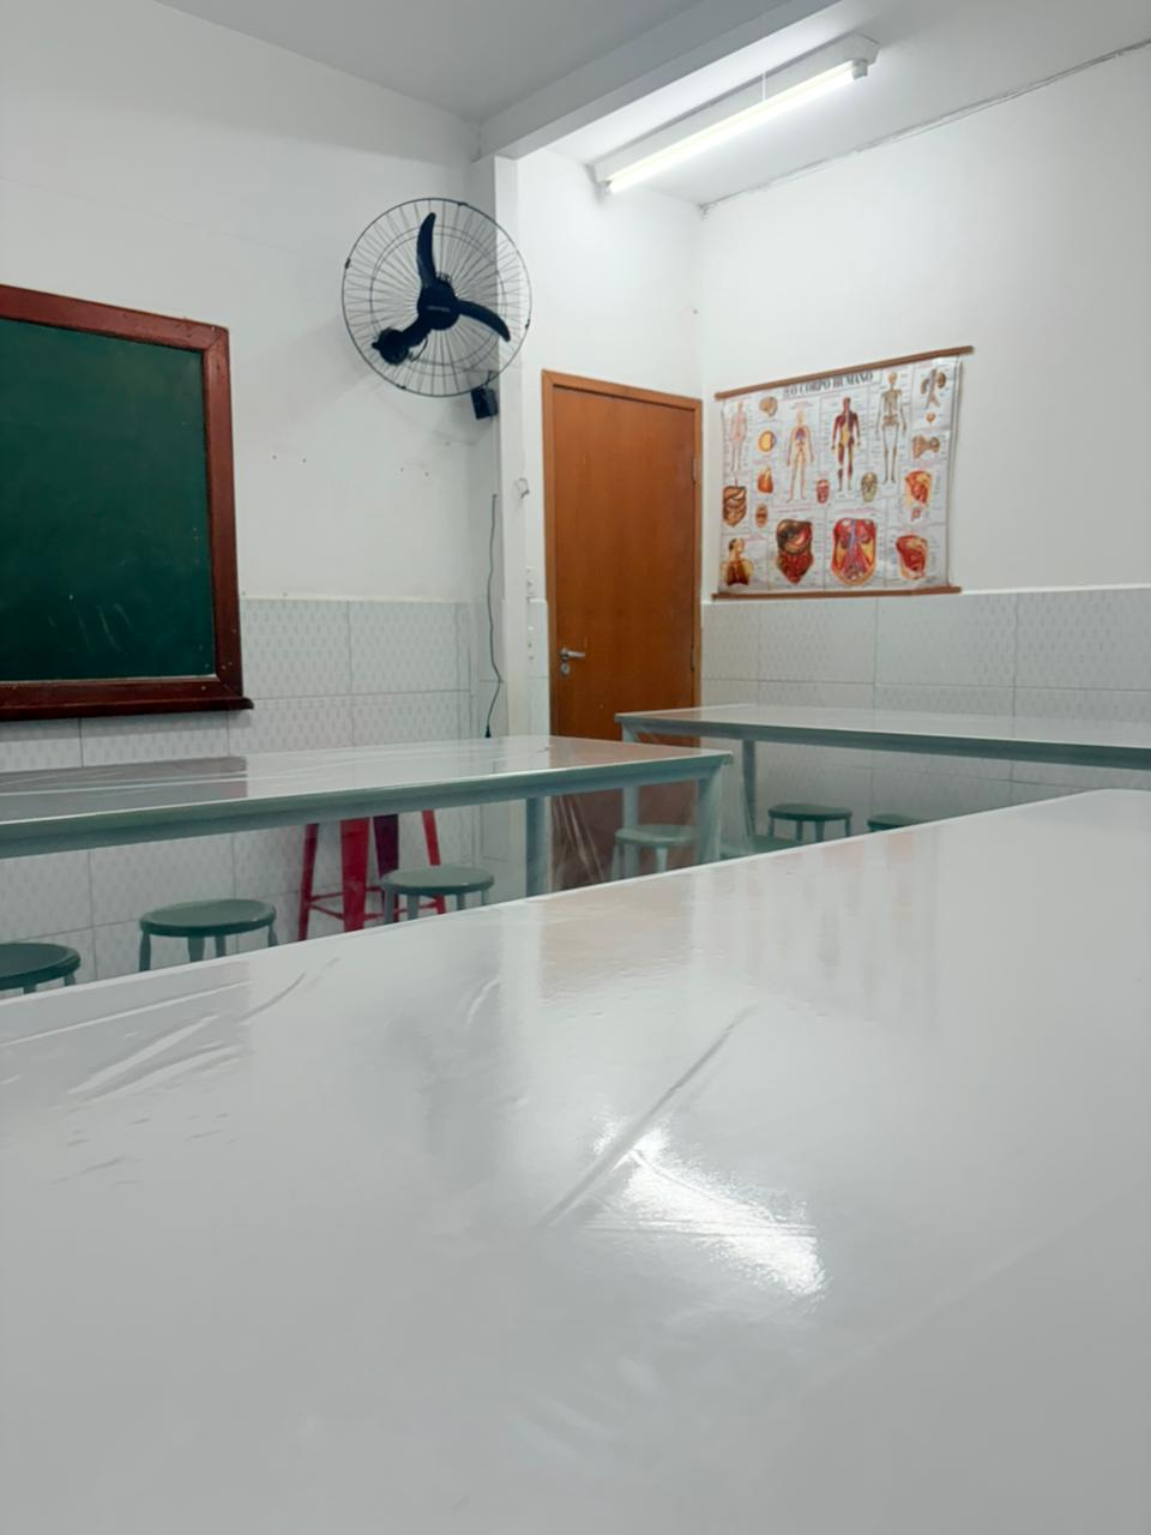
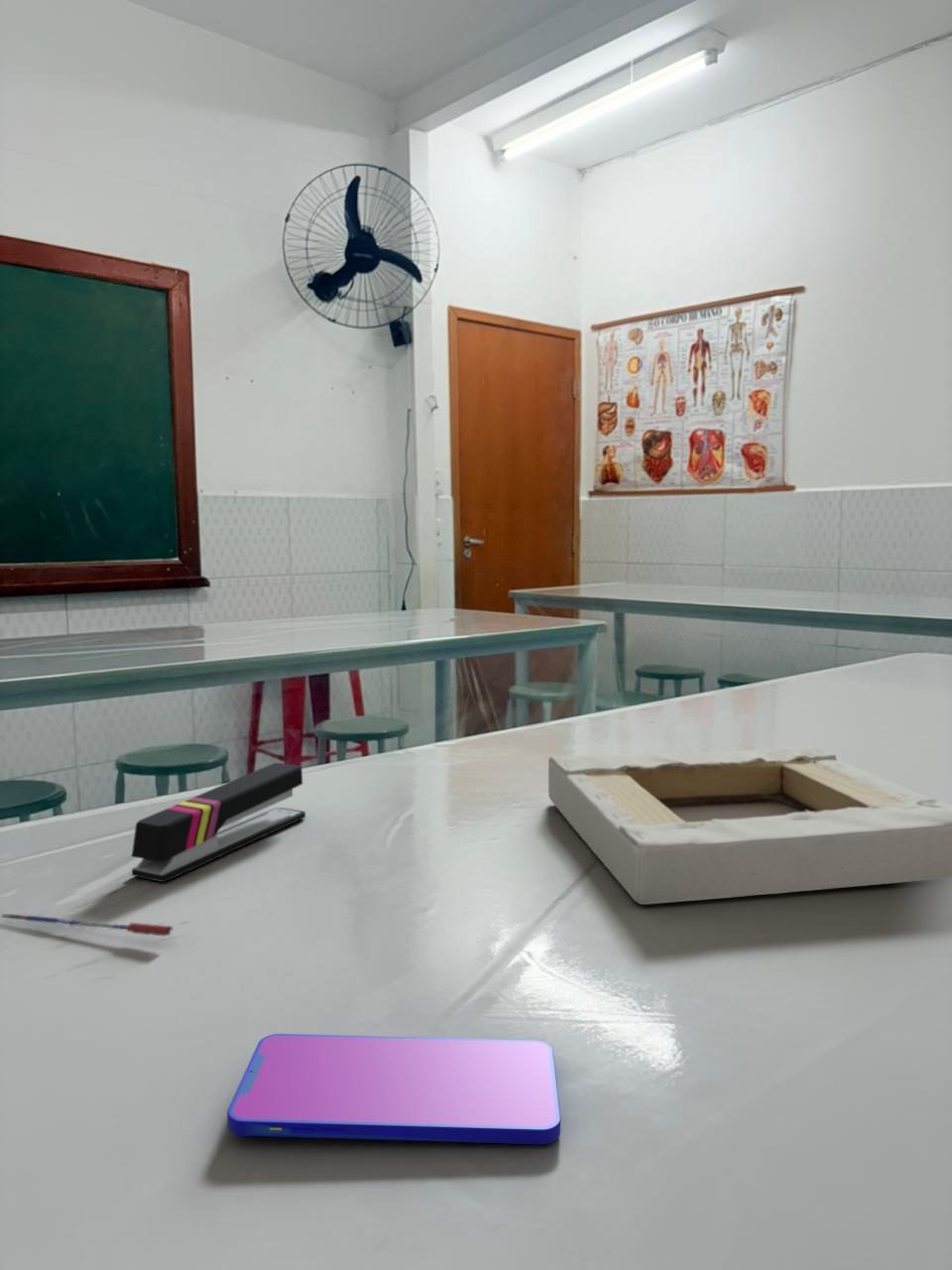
+ stapler (225, 815)
+ book (739, 806)
+ smartphone (400, 1084)
+ pen (82, 921)
